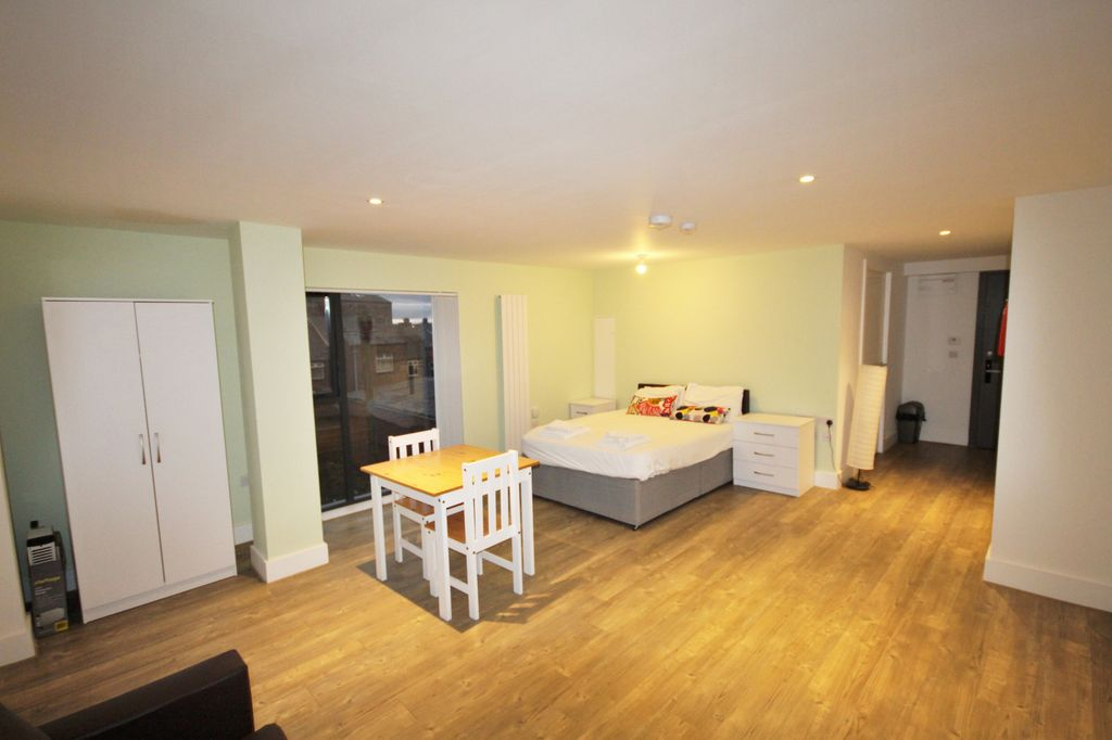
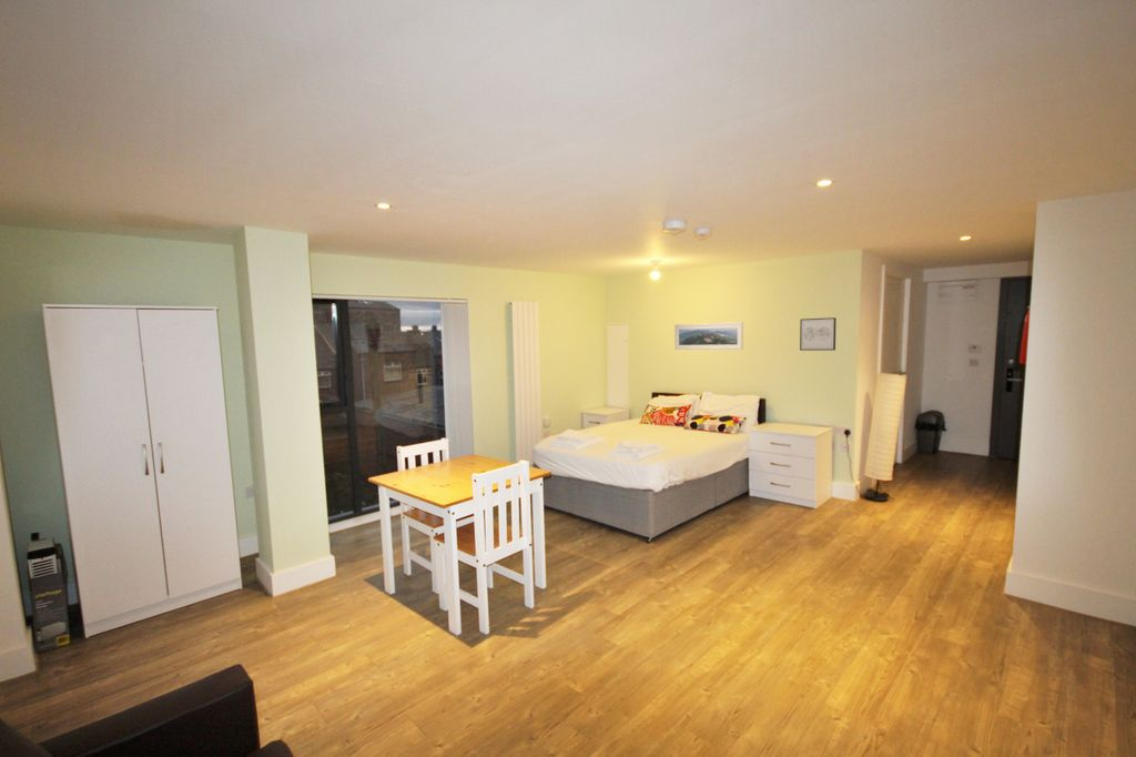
+ wall art (816, 334)
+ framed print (707, 336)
